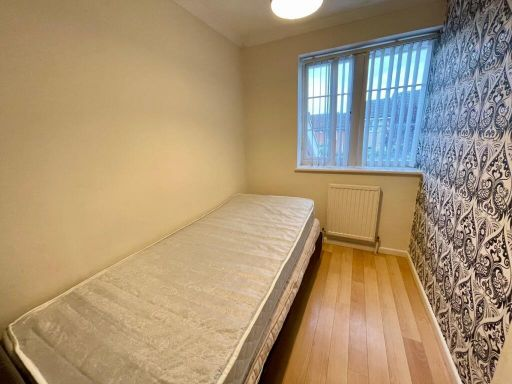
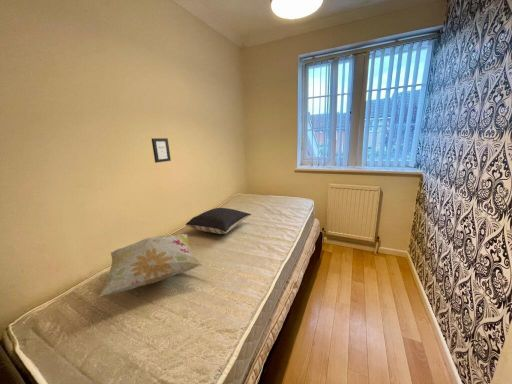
+ decorative pillow (153, 258)
+ pillow (219, 219)
+ picture frame (161, 150)
